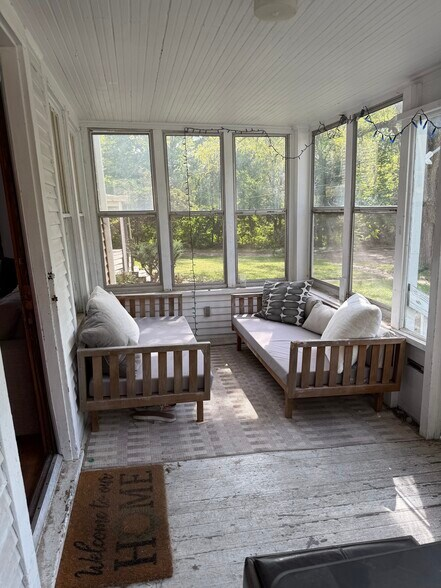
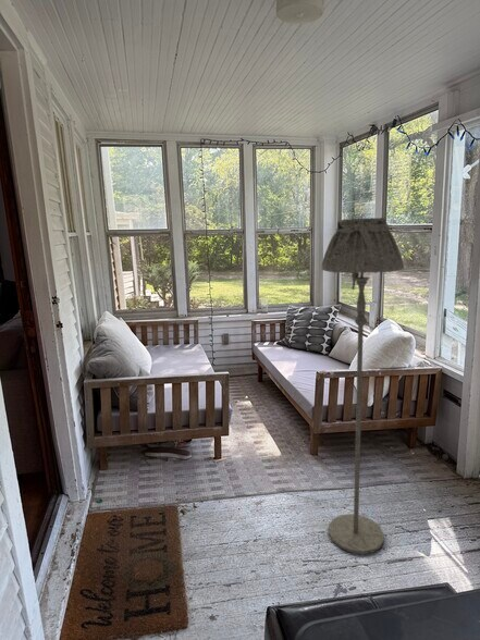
+ floor lamp (358, 389)
